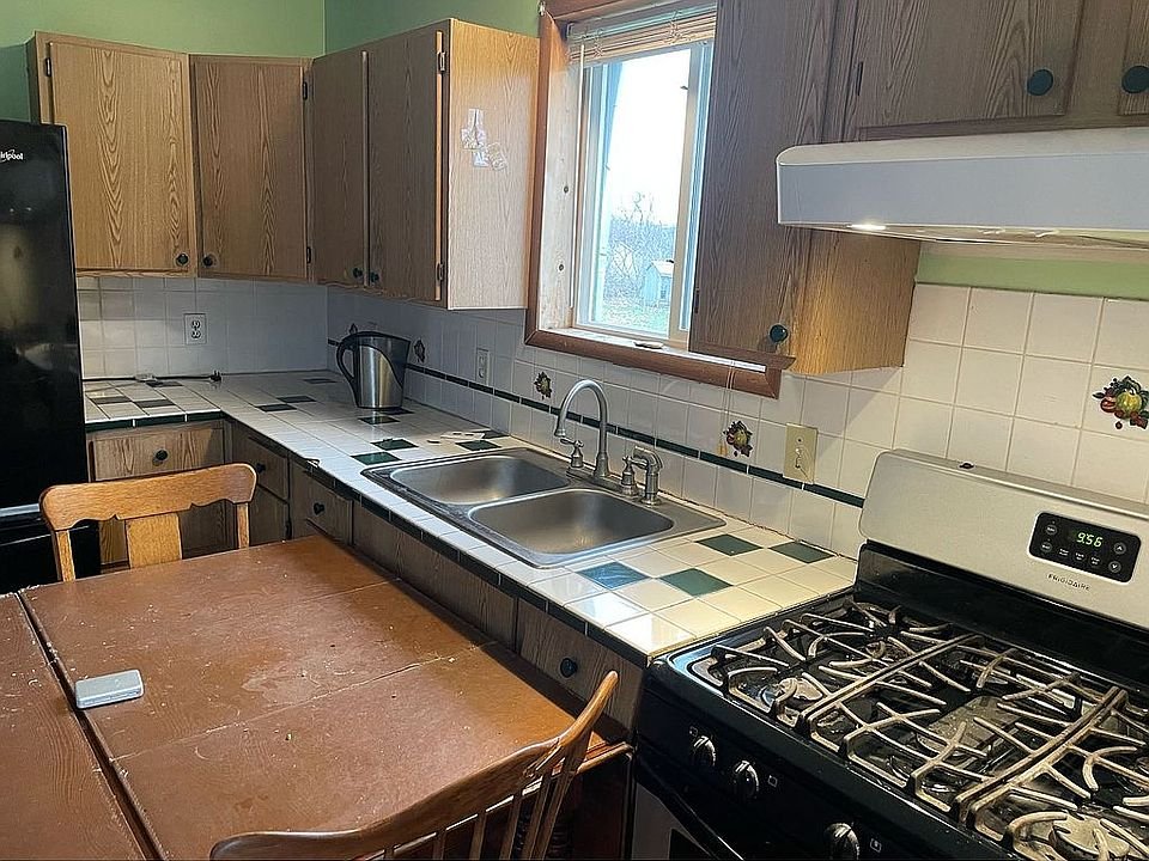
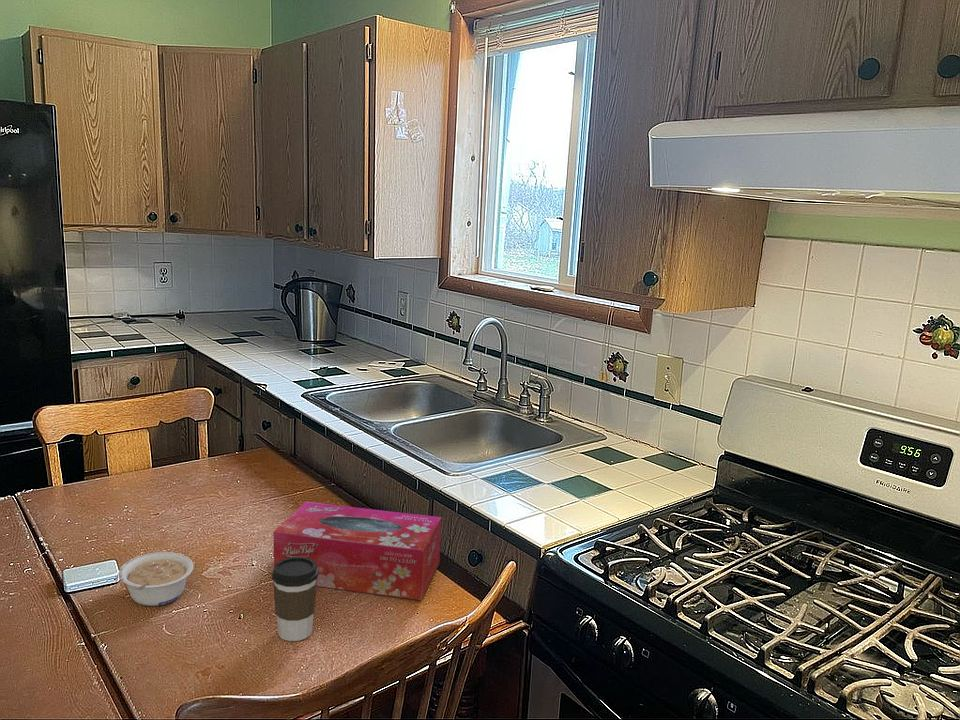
+ legume (157, 579)
+ tissue box (359, 547)
+ coffee cup (295, 599)
